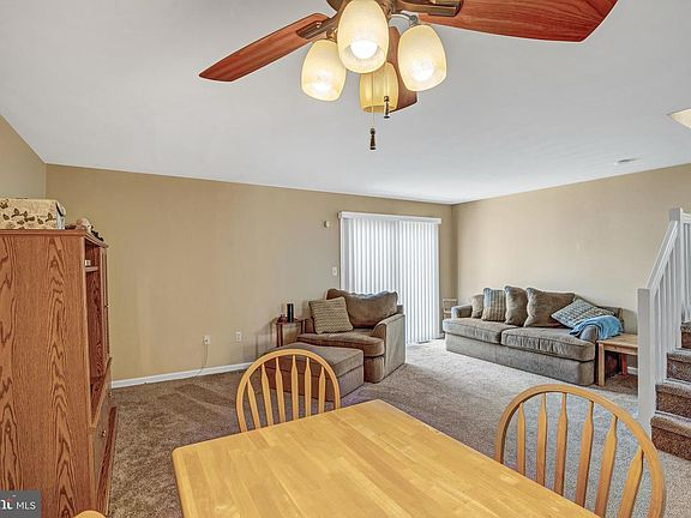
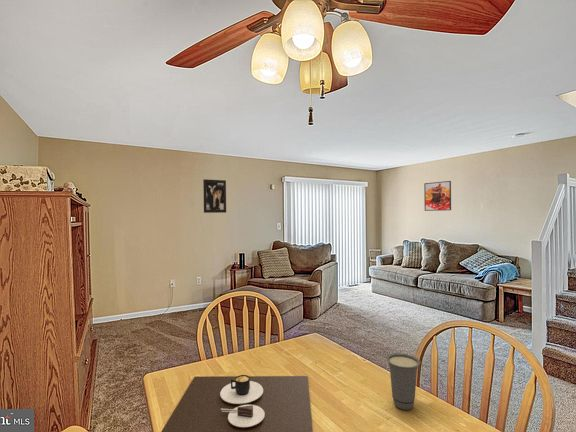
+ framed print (437, 196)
+ place mat (244, 393)
+ cup (403, 382)
+ wall art (215, 196)
